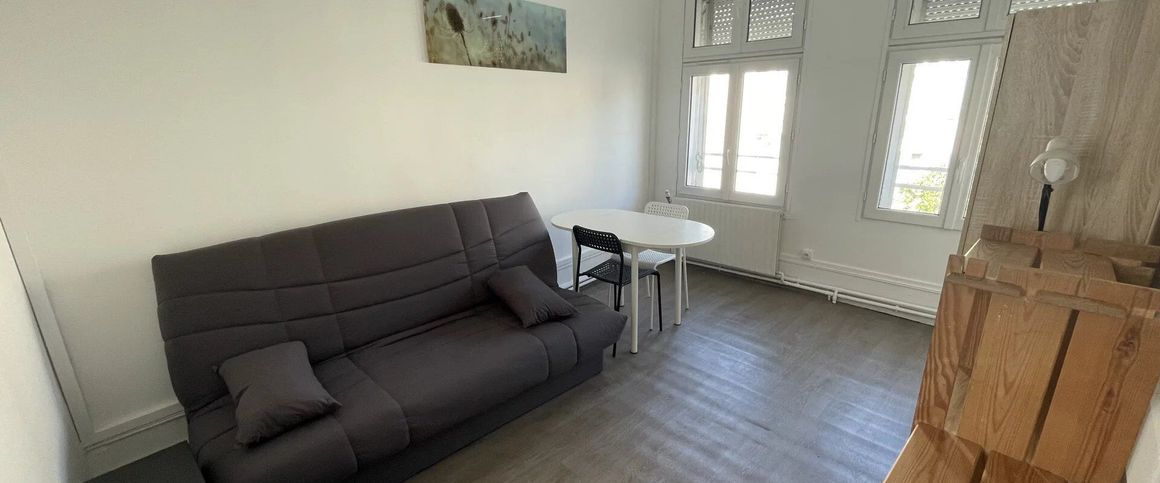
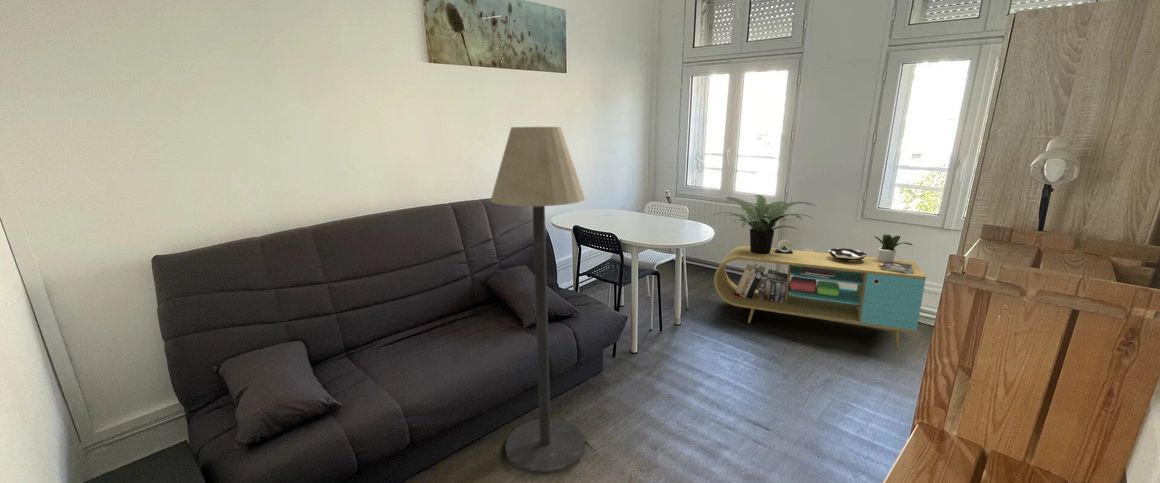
+ media console (802, 262)
+ floor lamp (541, 300)
